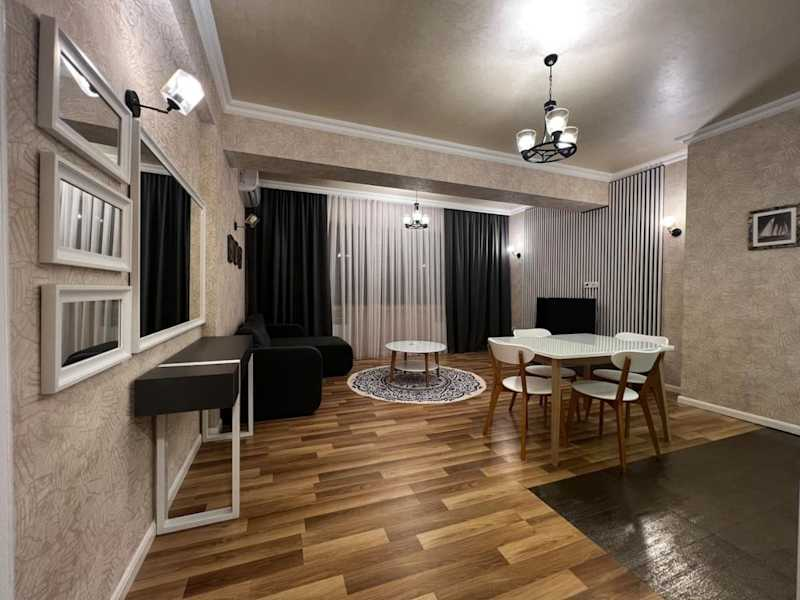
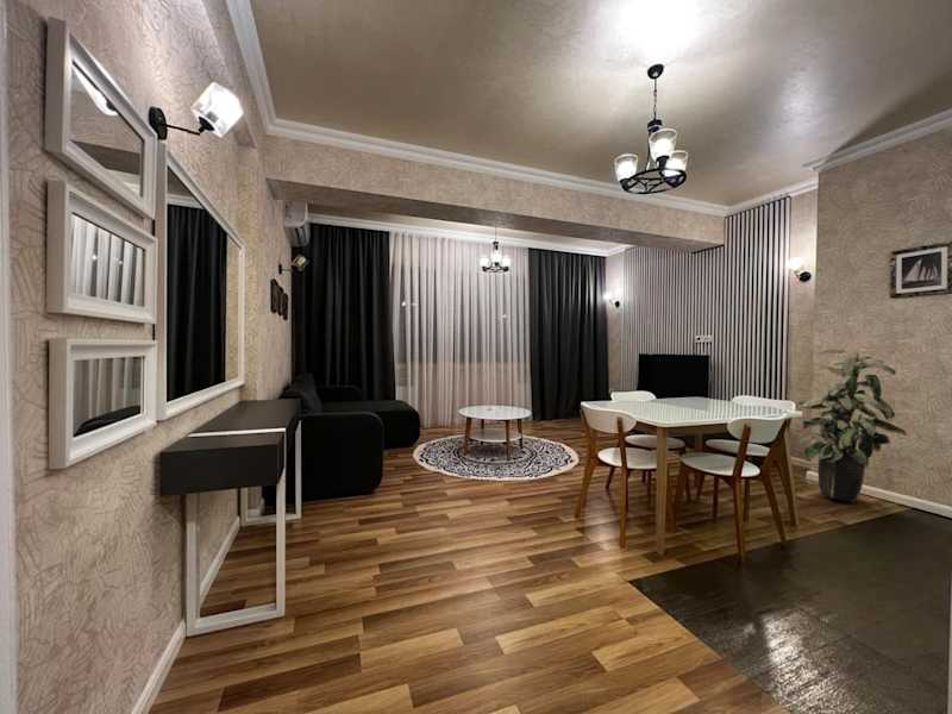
+ indoor plant (841, 424)
